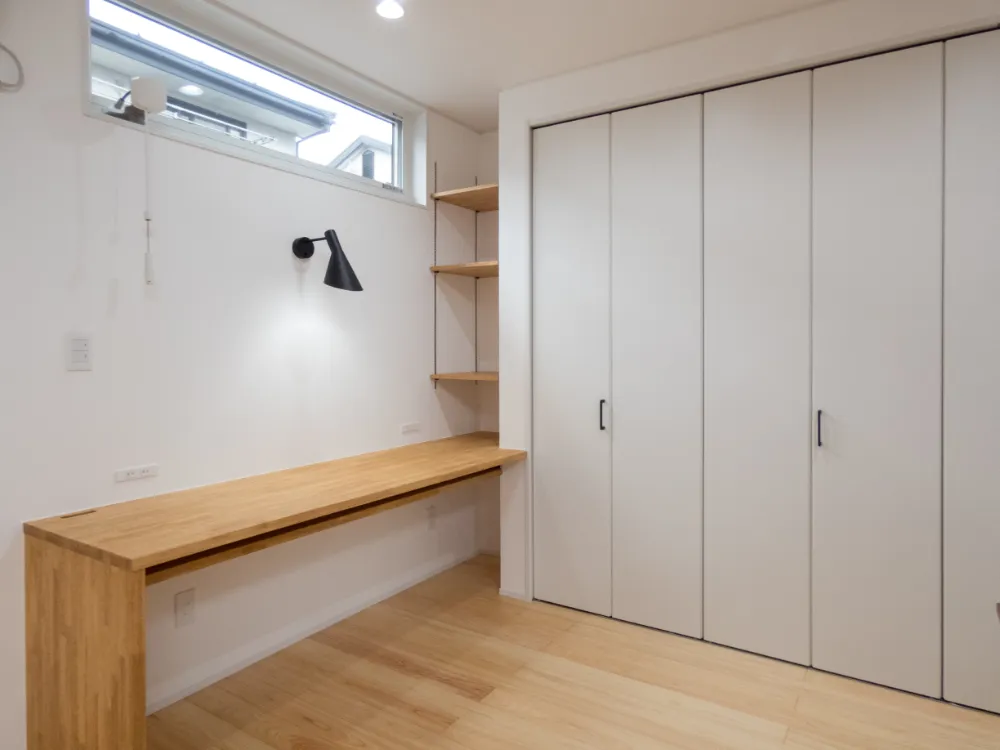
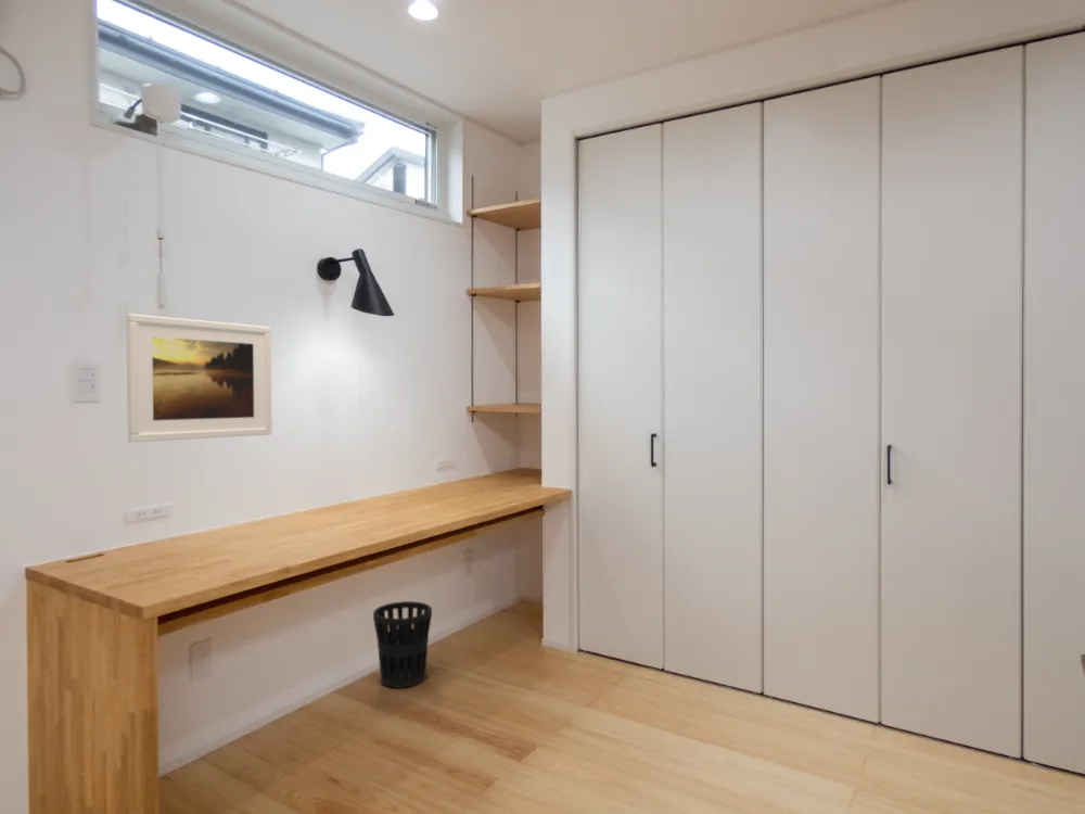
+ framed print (205, 379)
+ wastebasket (403, 644)
